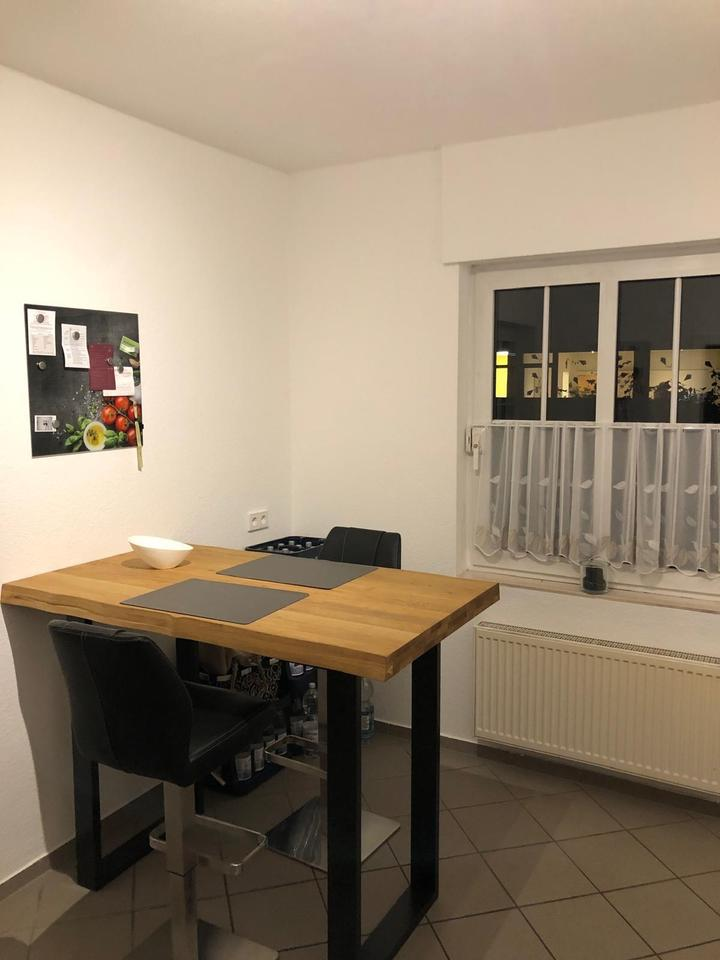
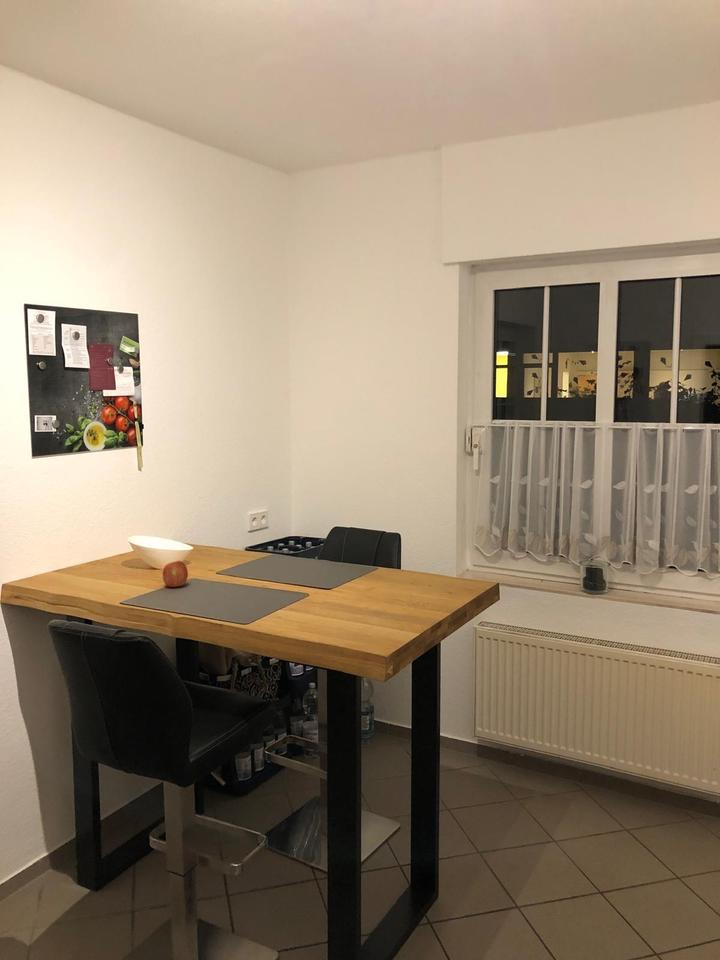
+ fruit (175, 573)
